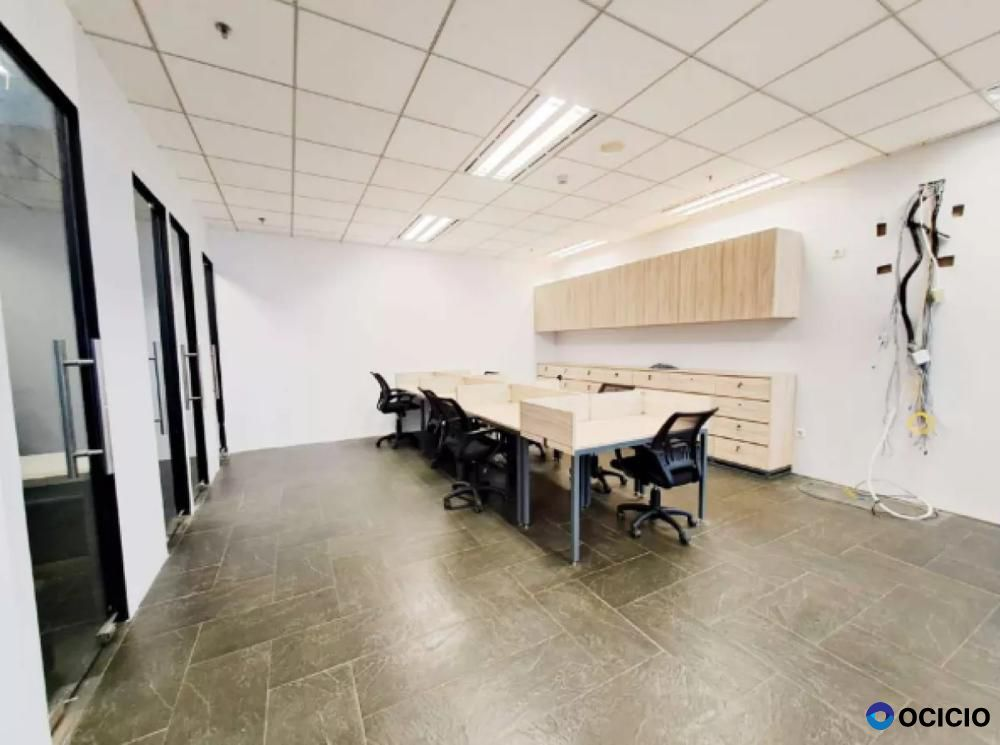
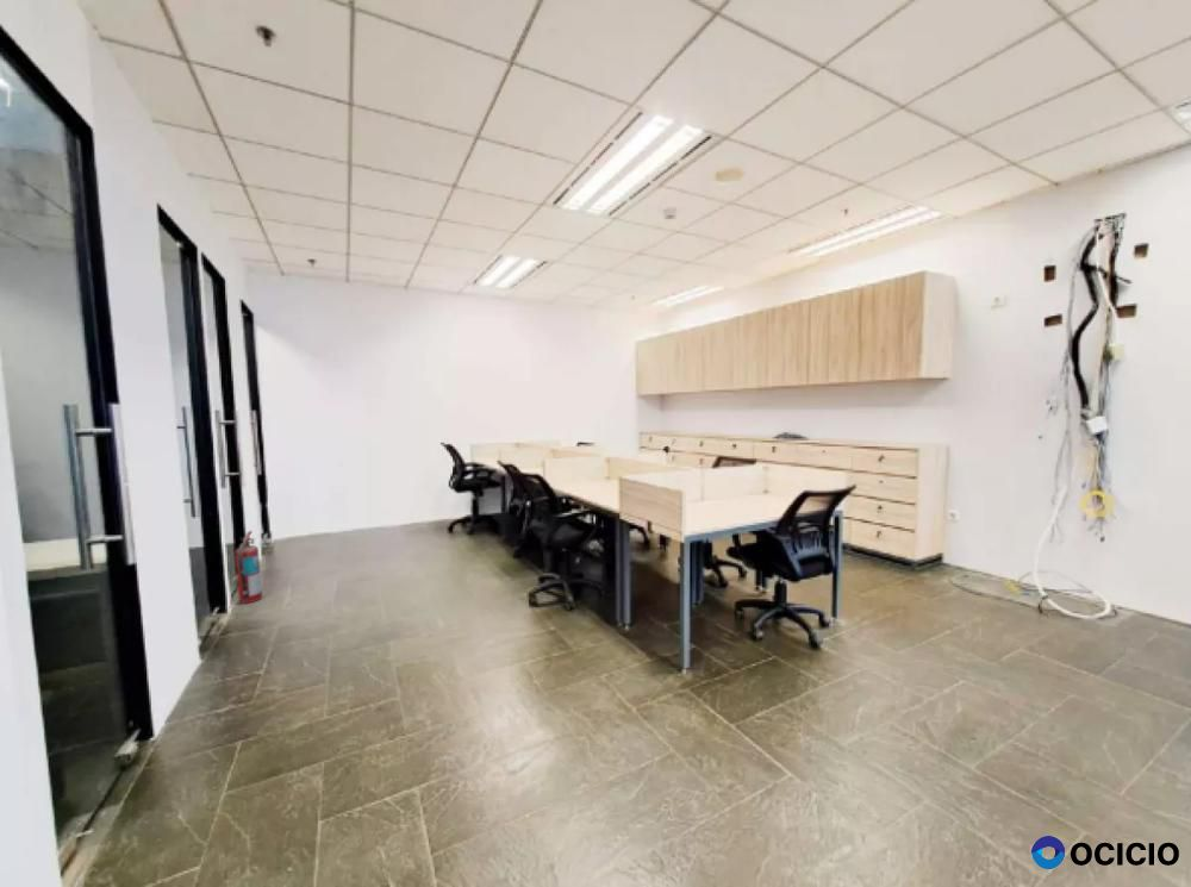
+ fire extinguisher (248, 567)
